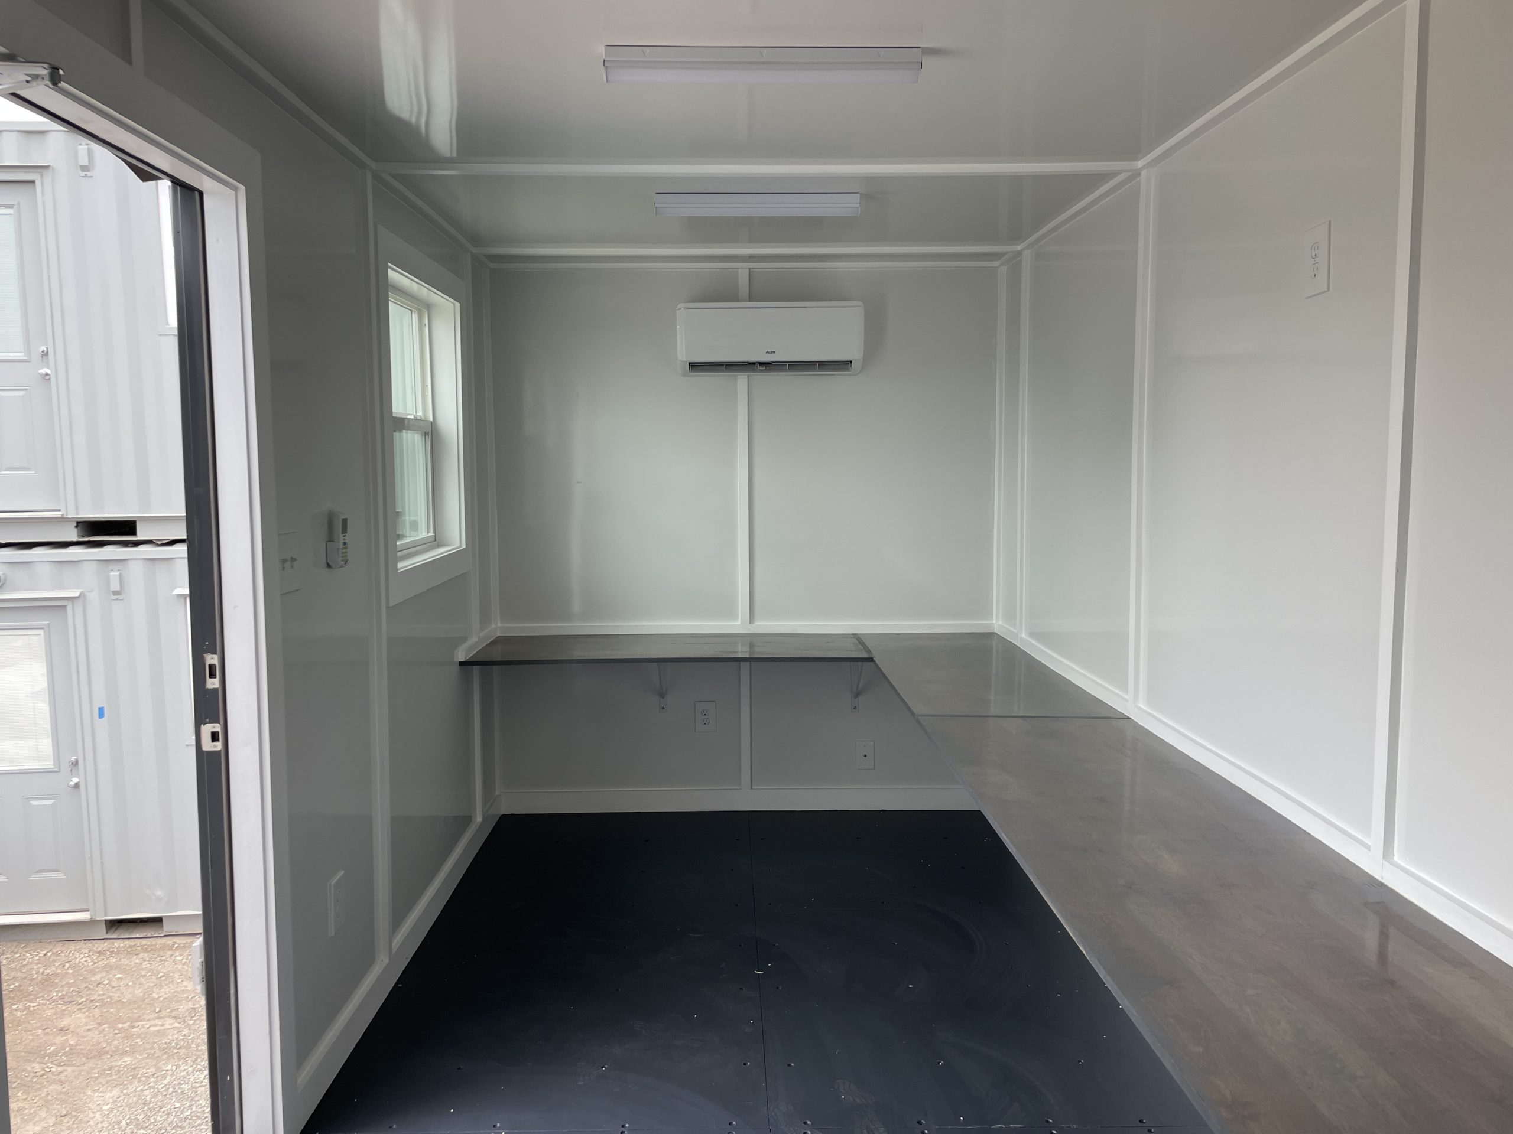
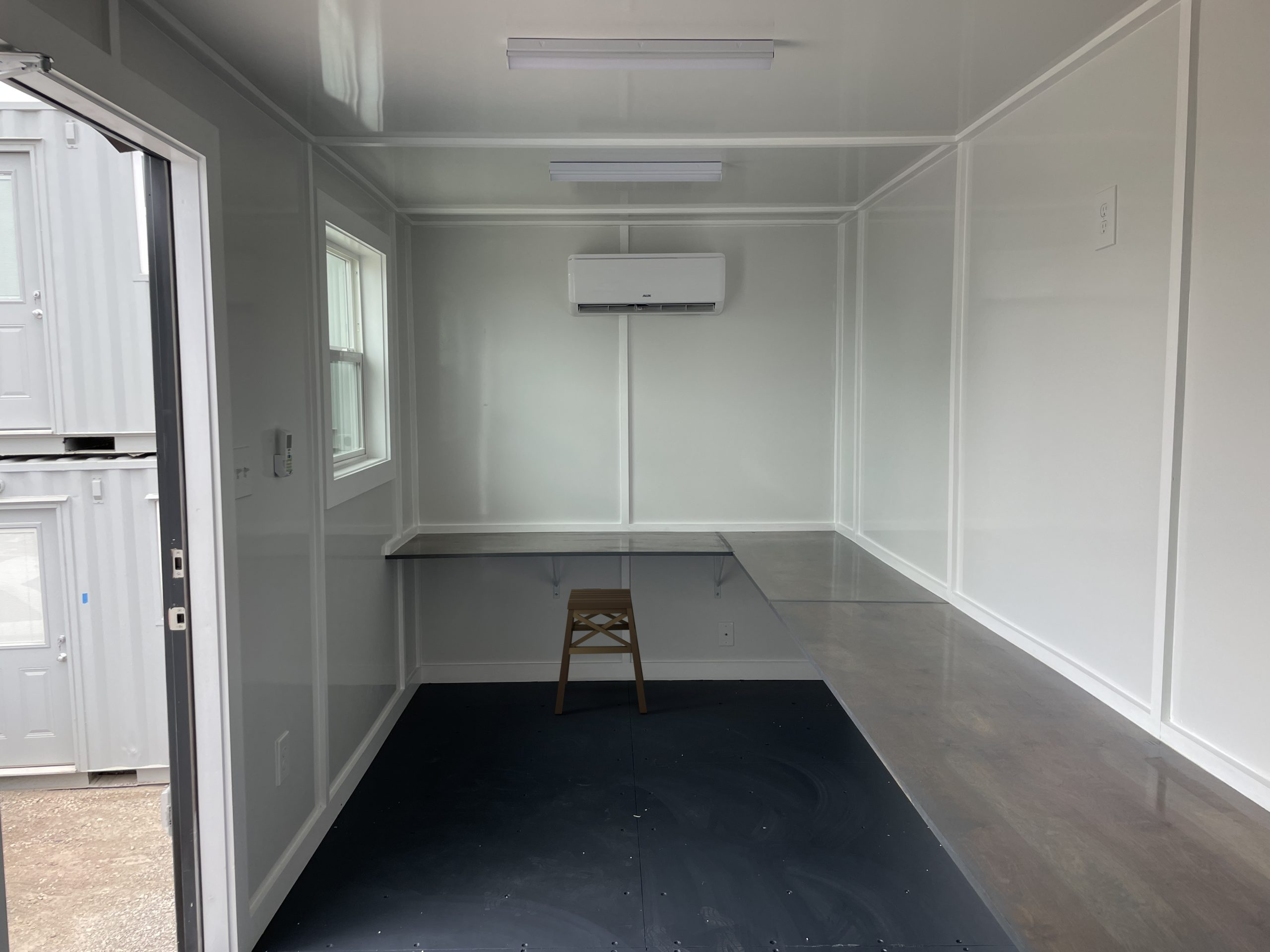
+ stool (601, 646)
